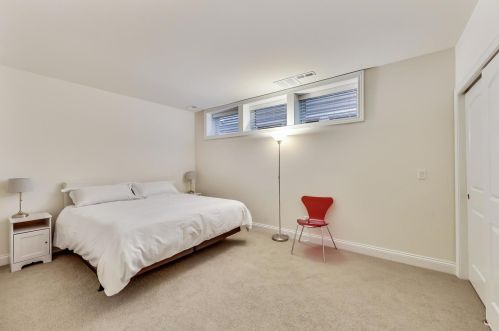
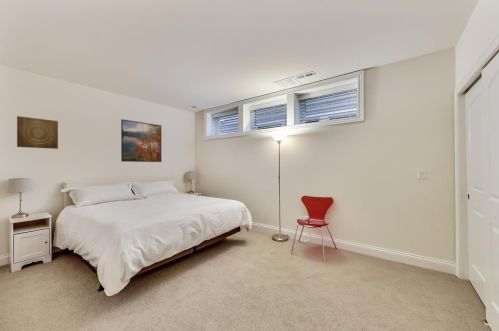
+ wall art (38, 133)
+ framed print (142, 142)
